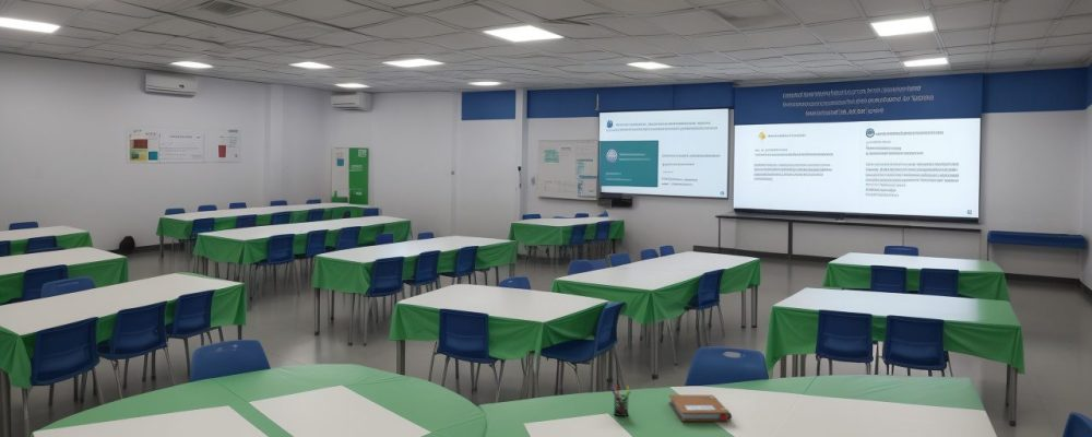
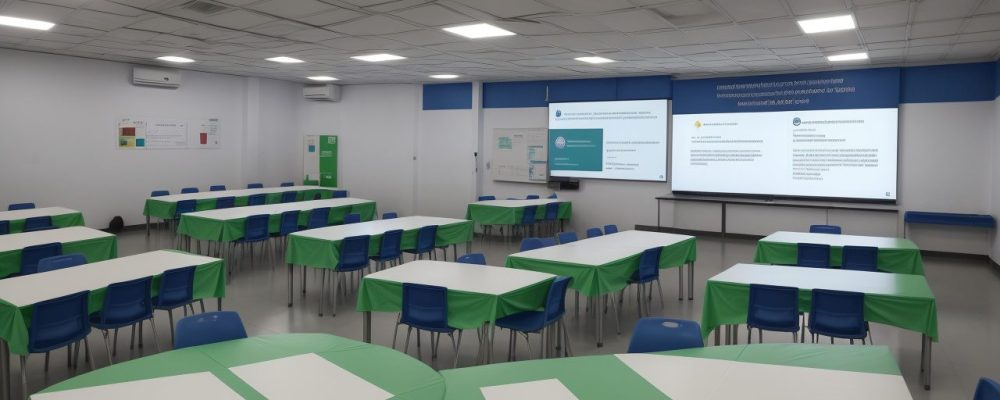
- pen holder (621, 399)
- notebook (699, 408)
